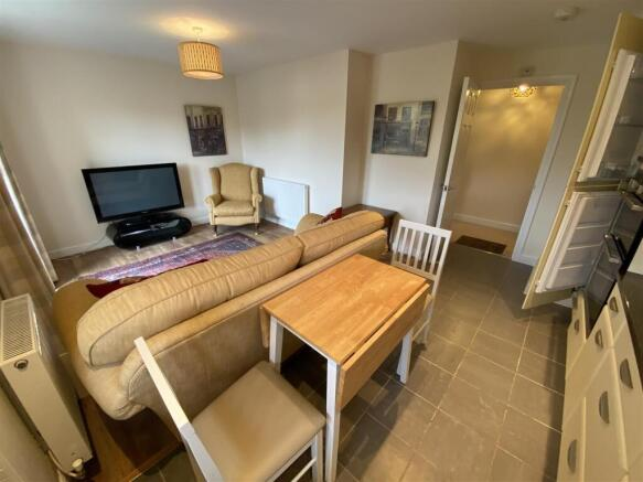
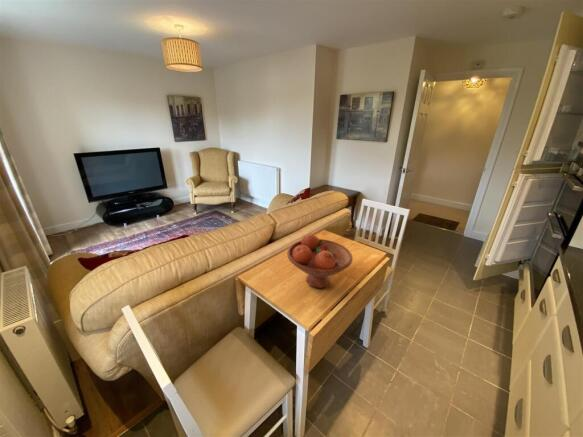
+ fruit bowl (318, 261)
